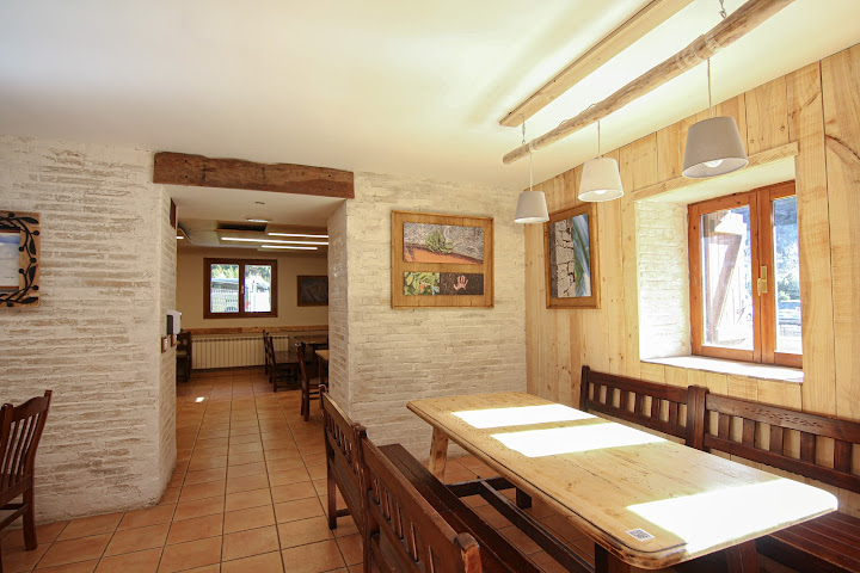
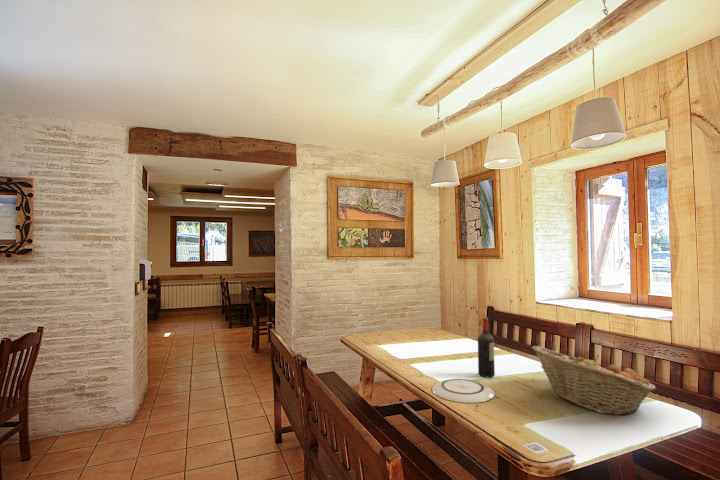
+ plate (462, 388)
+ fruit basket (587, 374)
+ wine bottle (485, 346)
